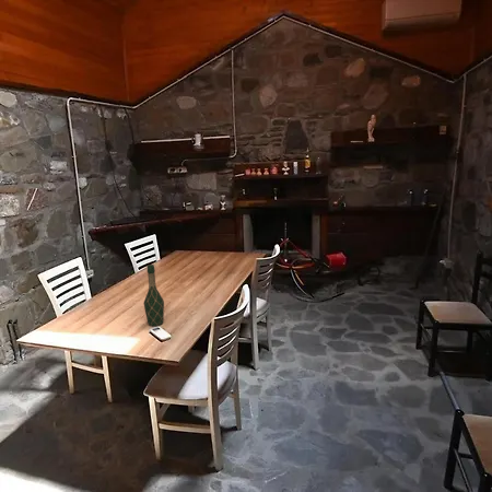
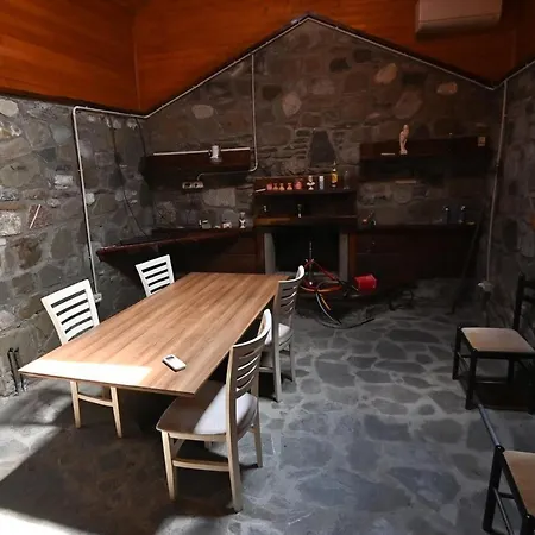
- wine bottle (153, 294)
